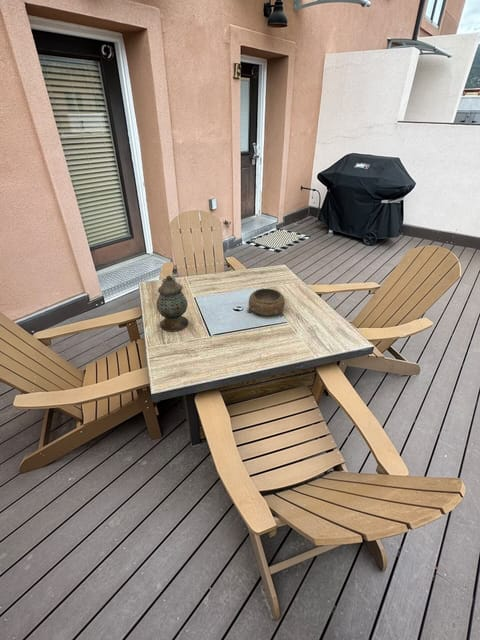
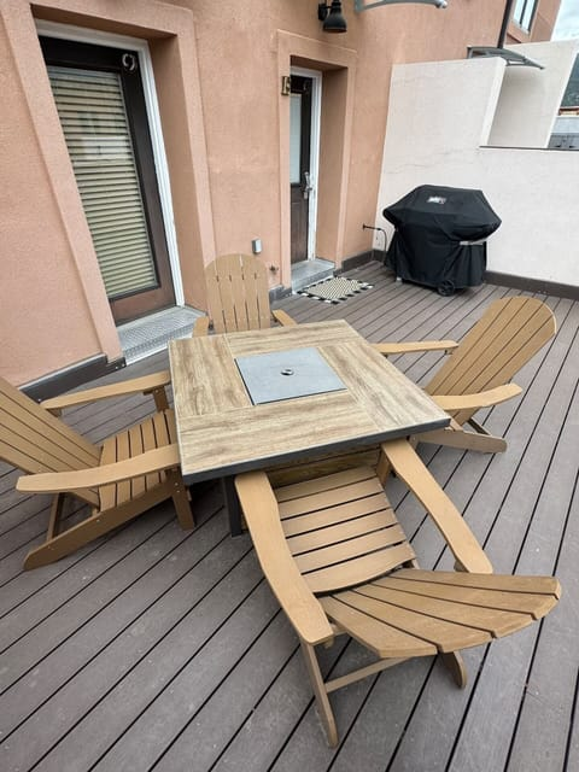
- lantern (171, 300)
- decorative bowl (266, 301)
